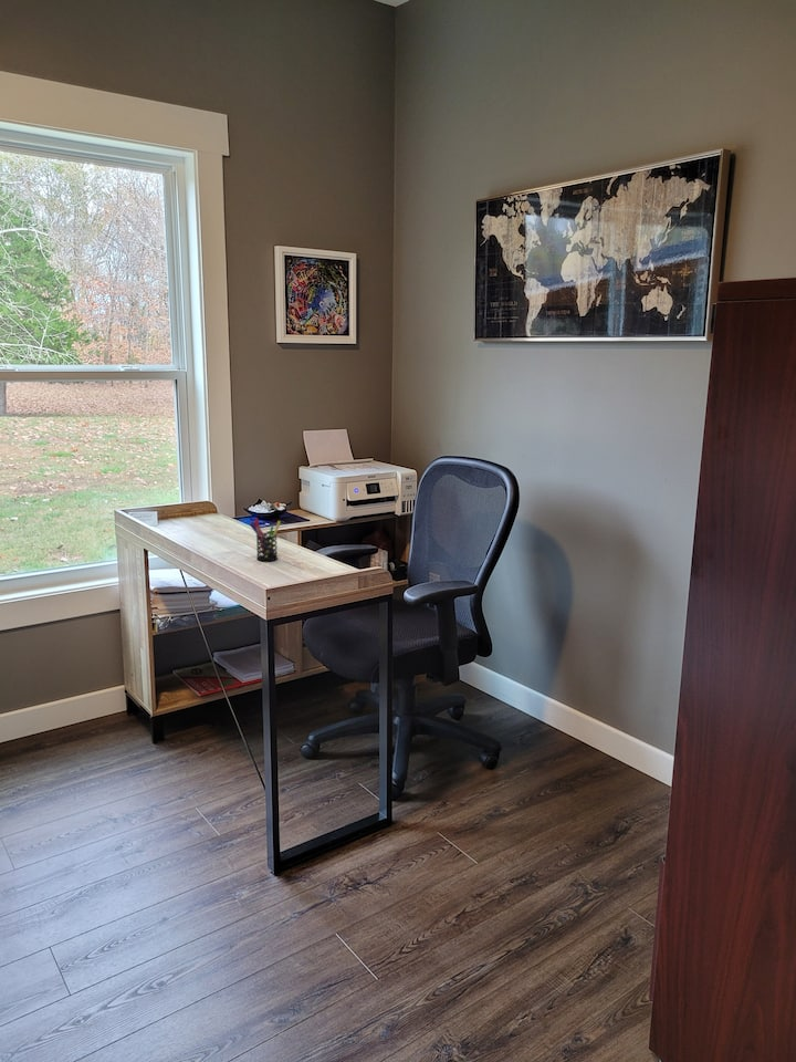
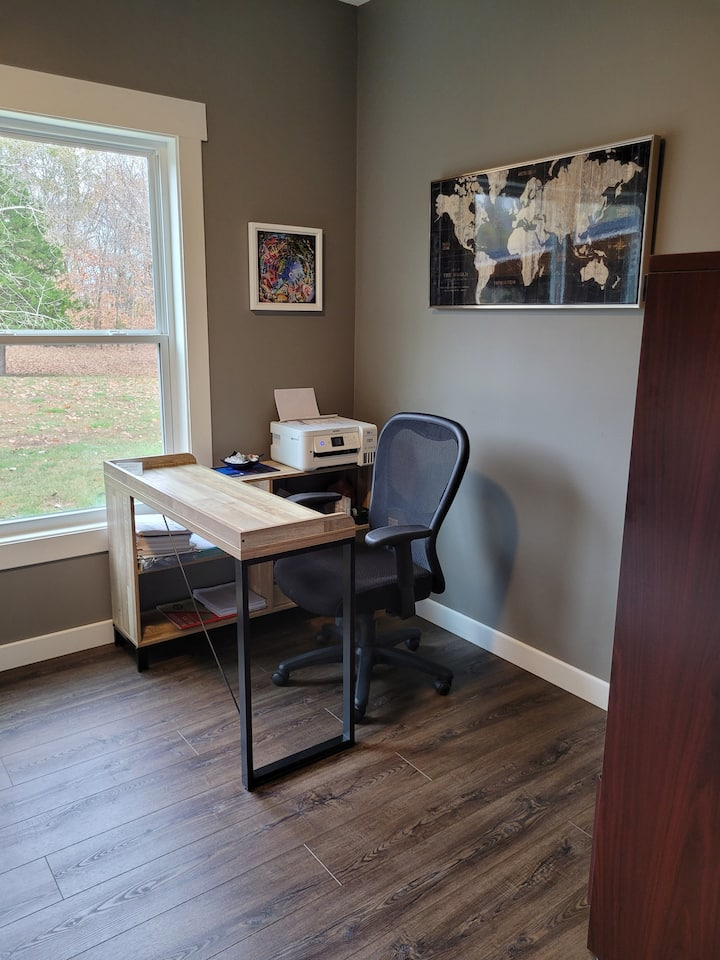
- pen holder (266, 539)
